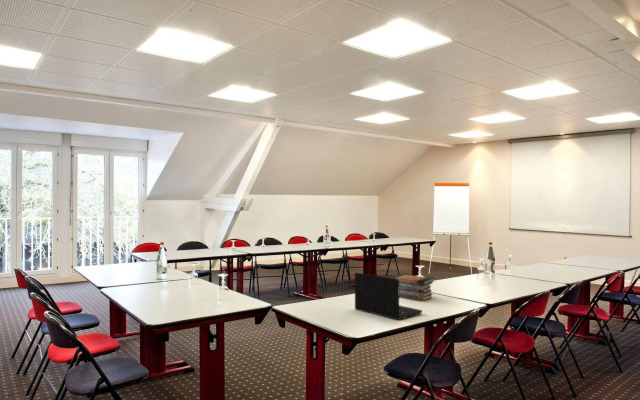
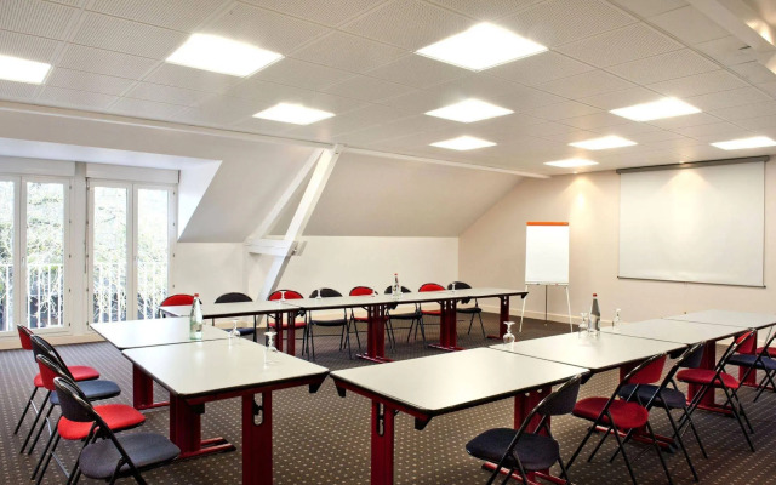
- book stack (411, 287)
- laptop (388, 292)
